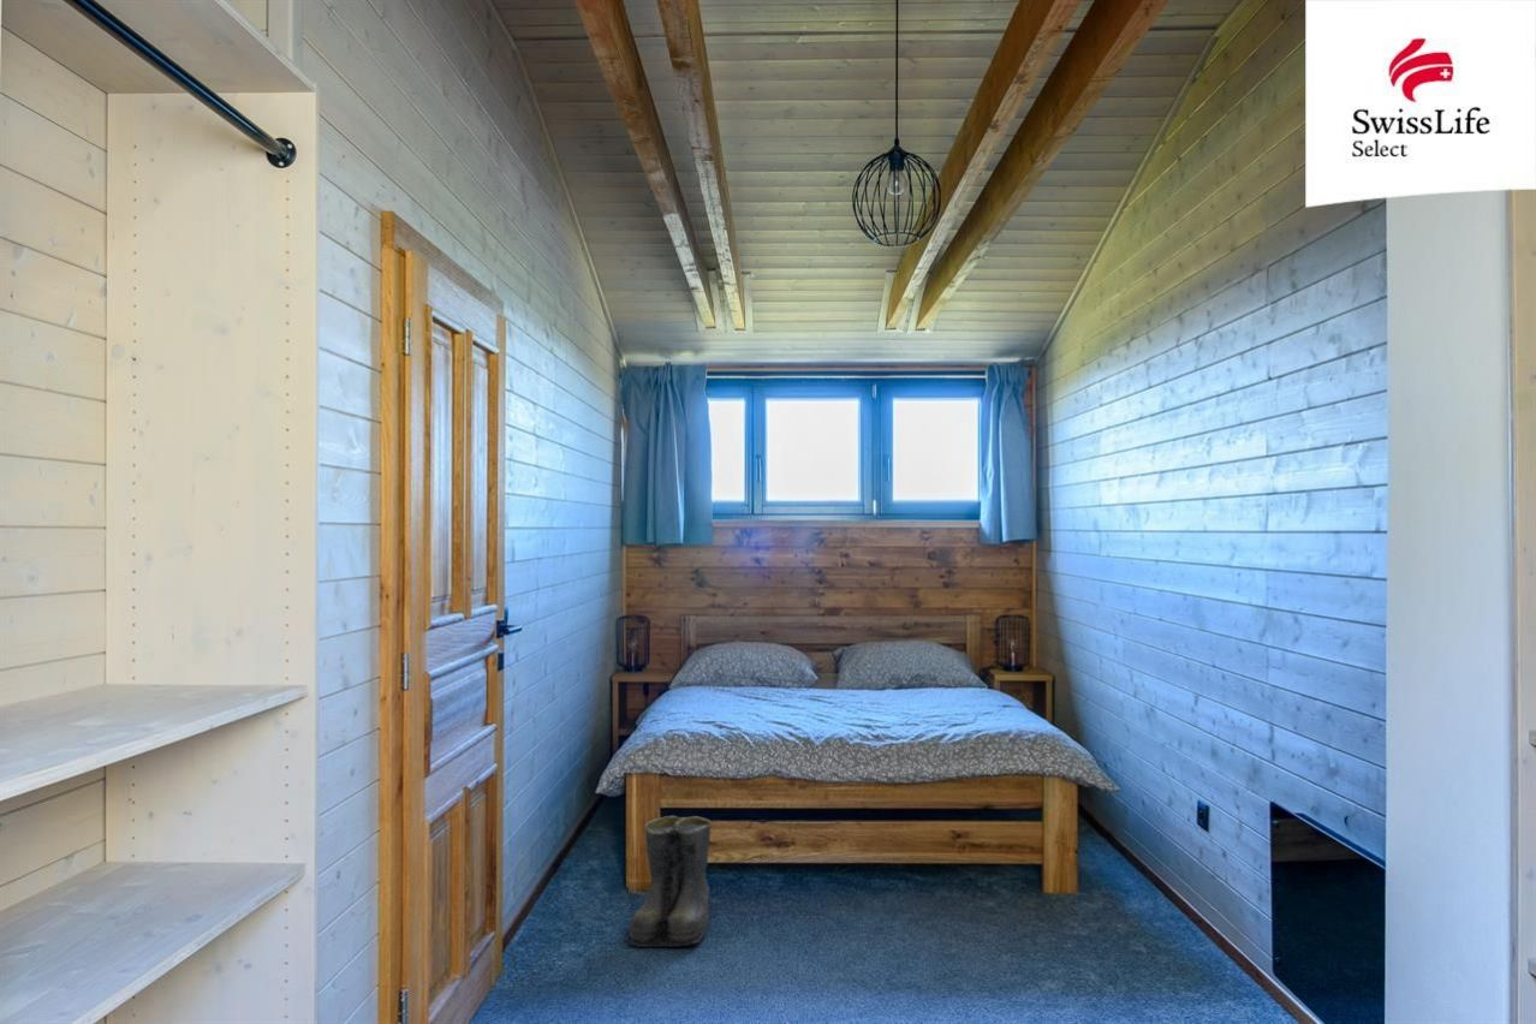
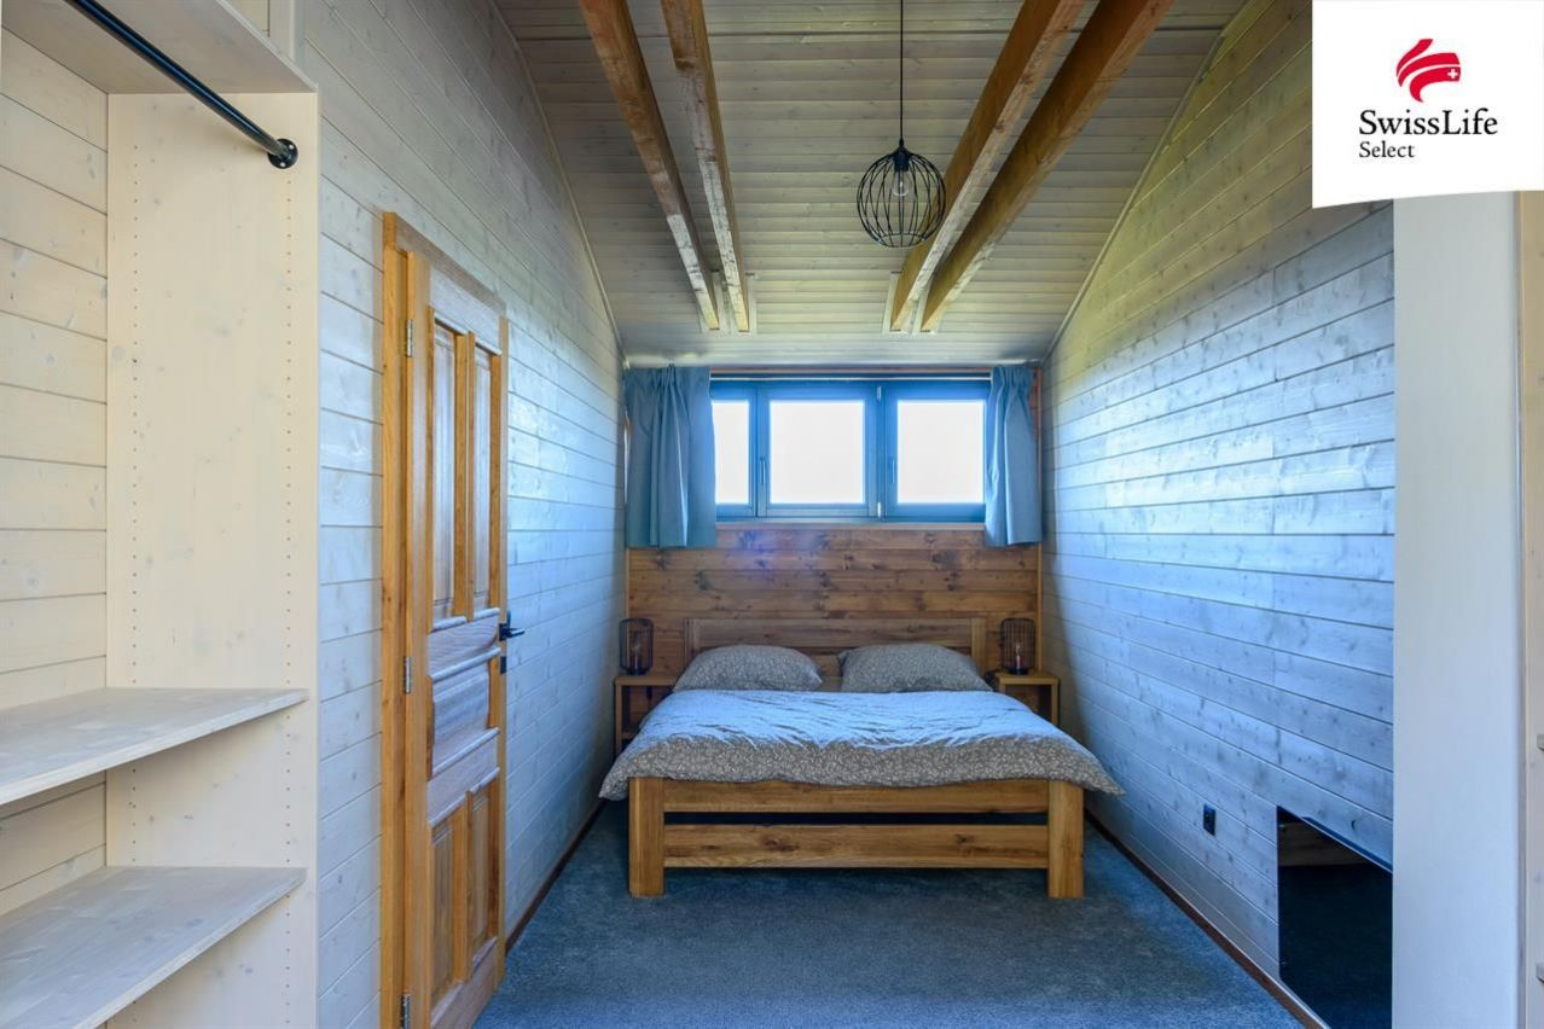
- boots (672, 876)
